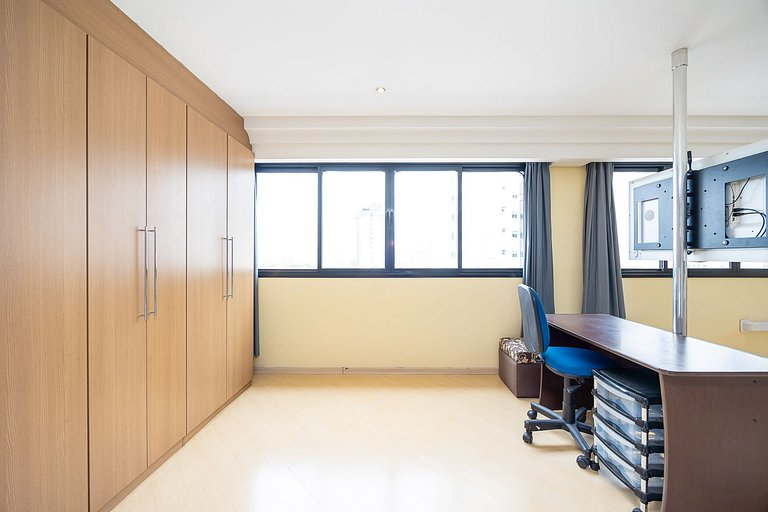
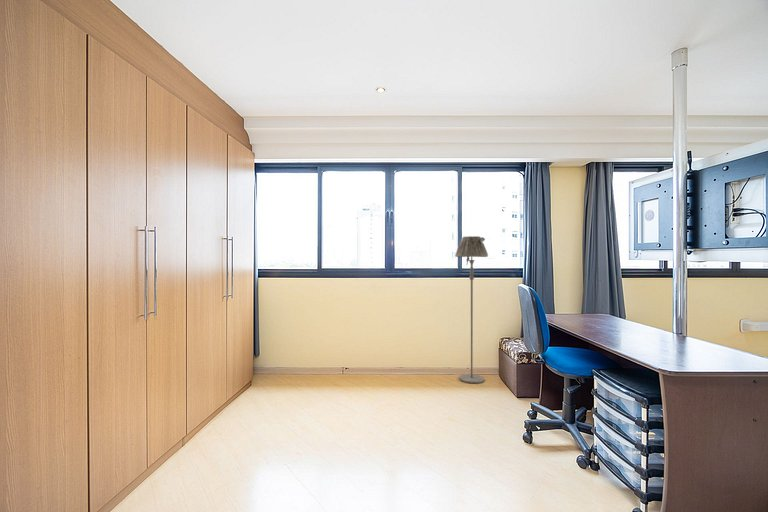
+ floor lamp (471, 307)
